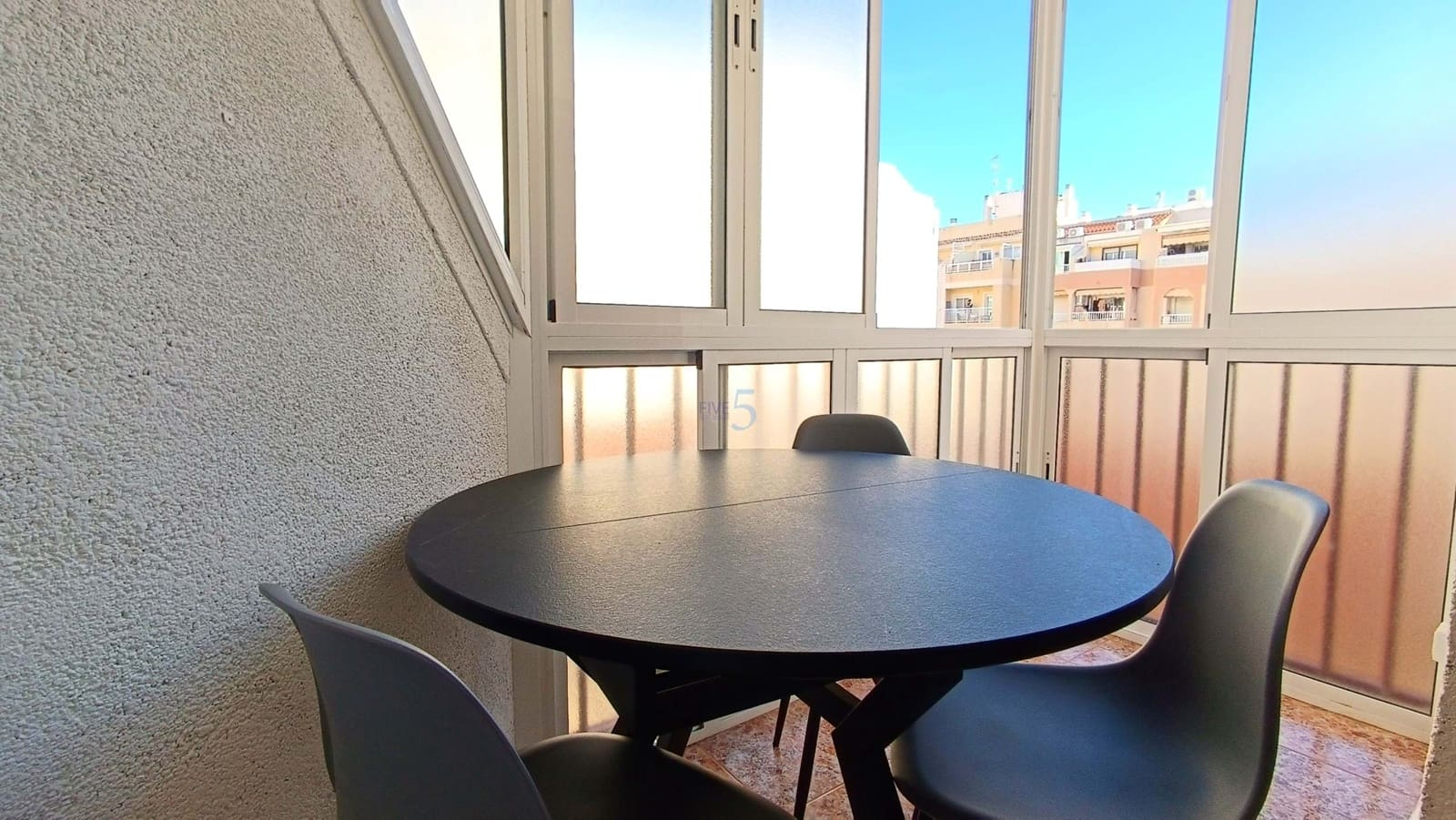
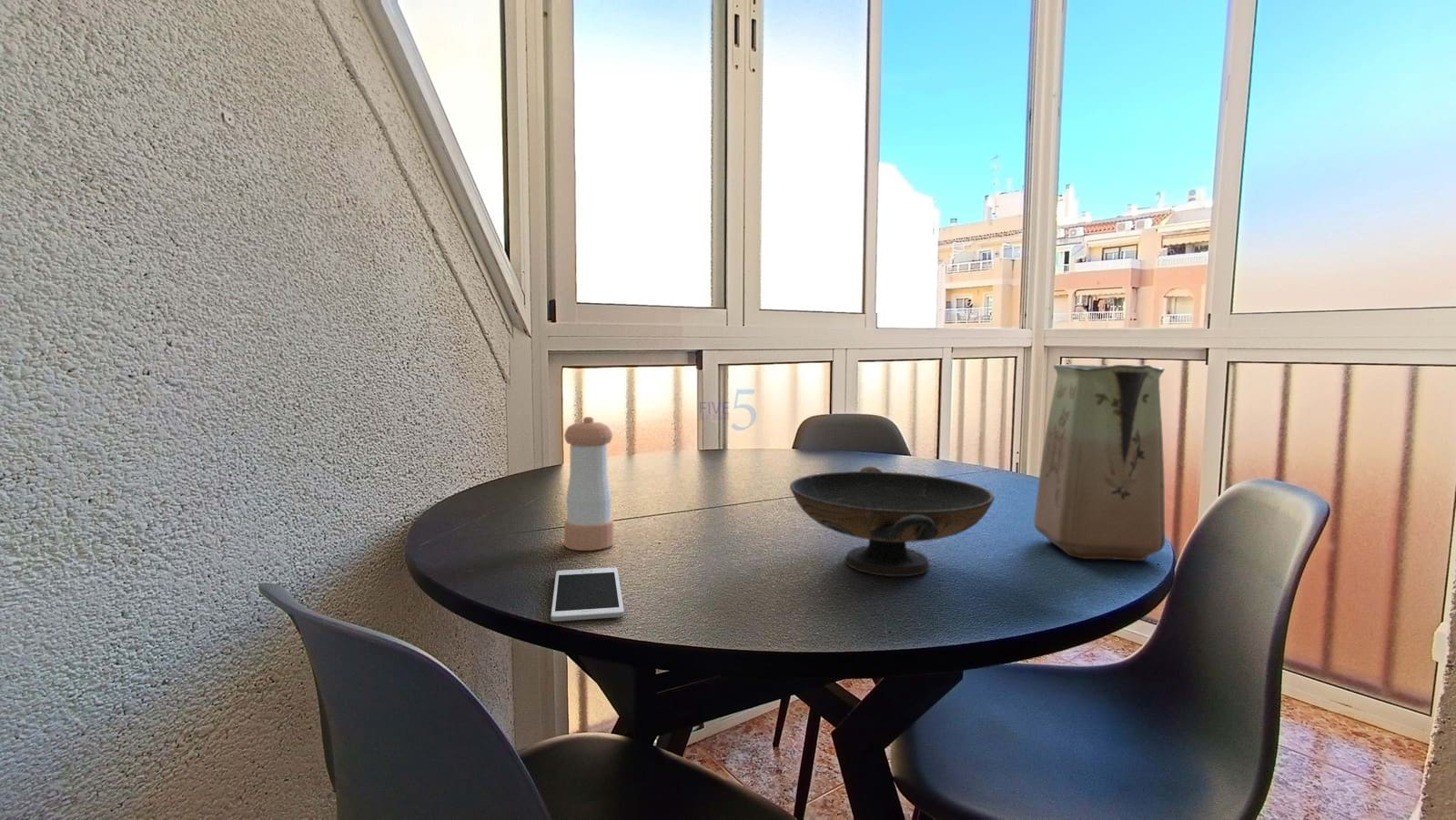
+ cell phone (587, 592)
+ pepper shaker (589, 481)
+ vase (1096, 456)
+ decorative bowl (887, 525)
